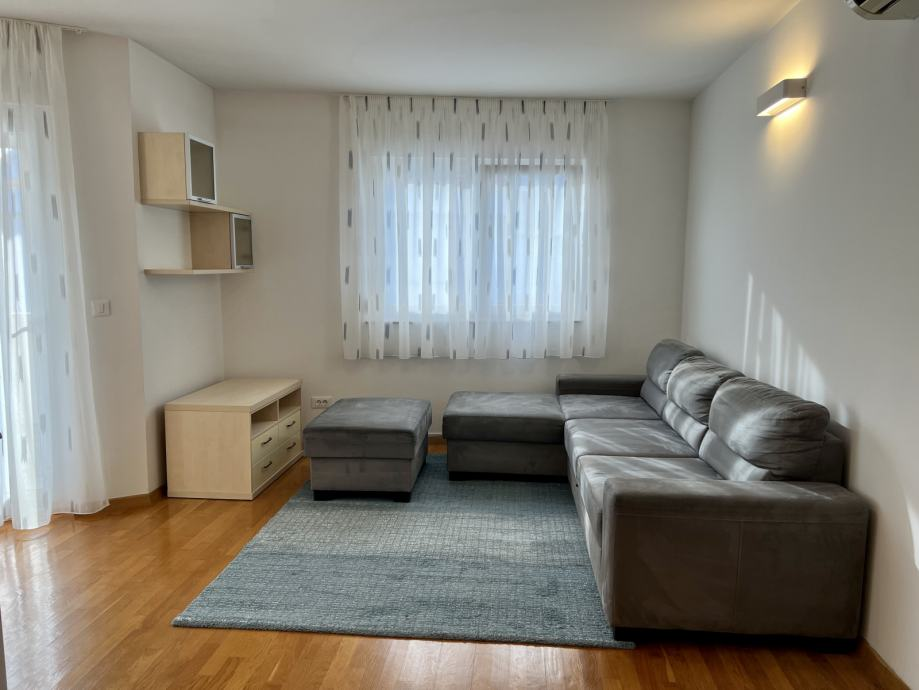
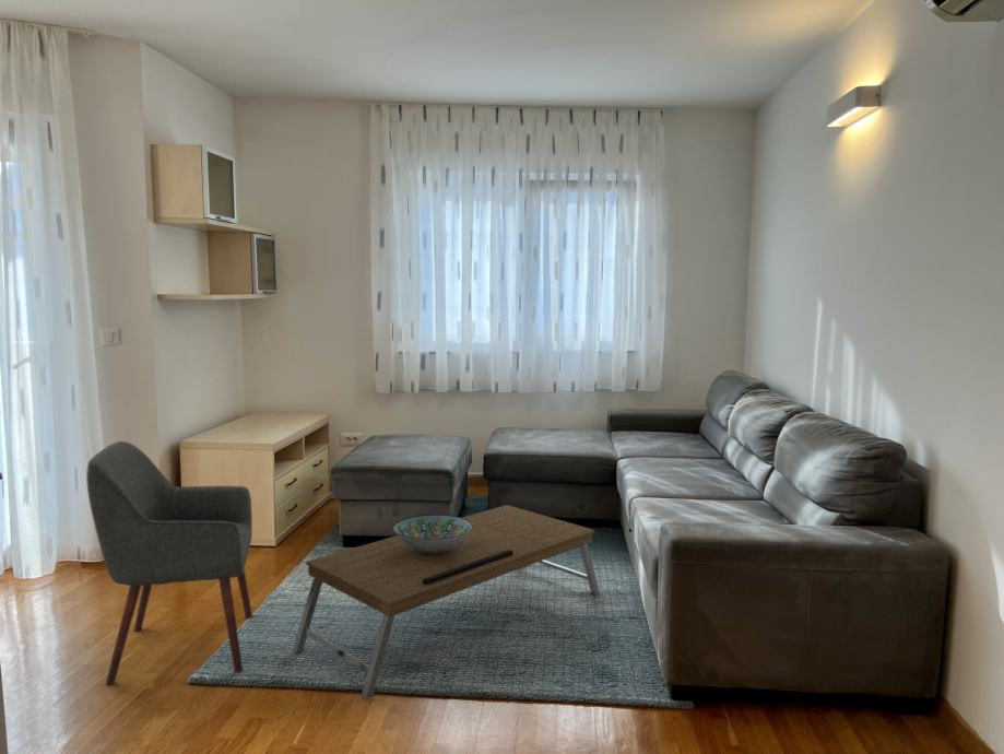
+ decorative bowl (433, 533)
+ chair (177, 549)
+ coffee table (459, 579)
